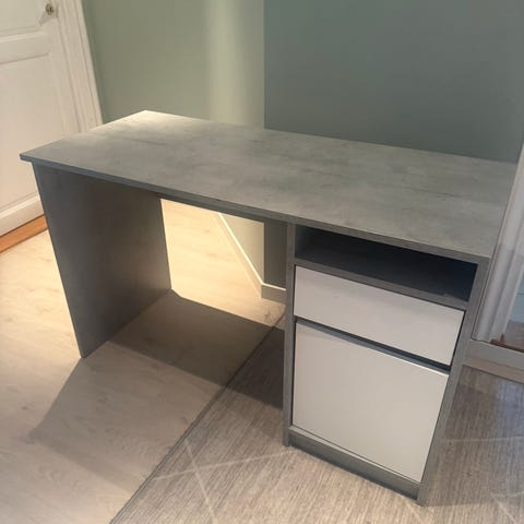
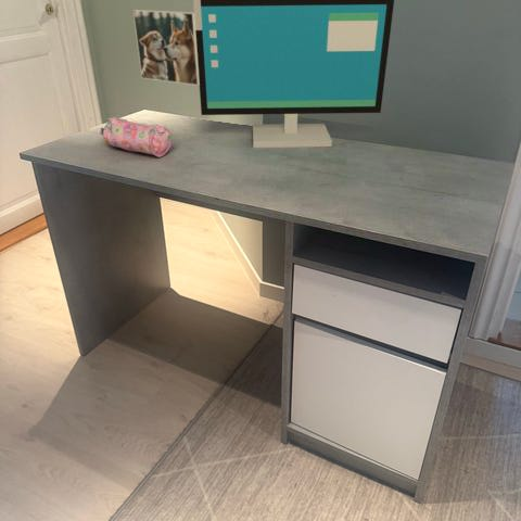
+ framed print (167, 47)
+ pencil case (136, 136)
+ computer monitor (292, 73)
